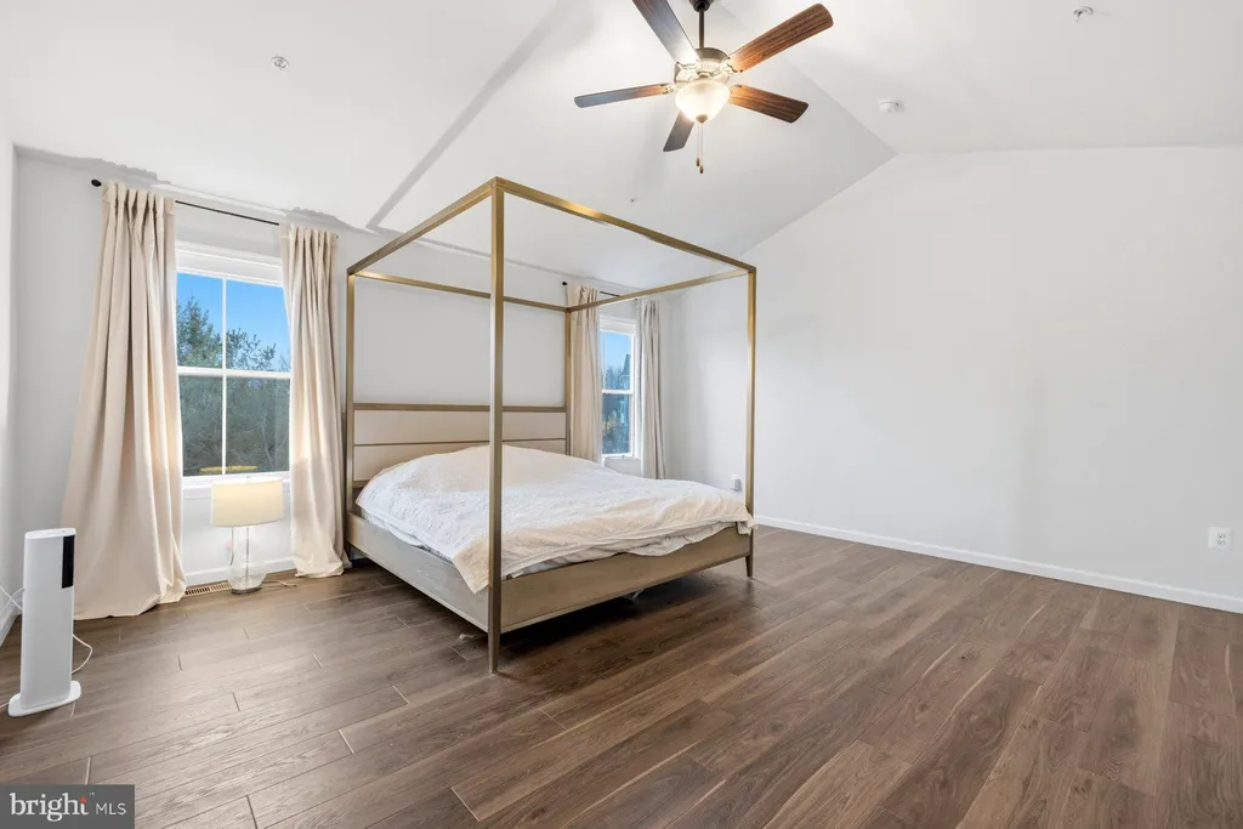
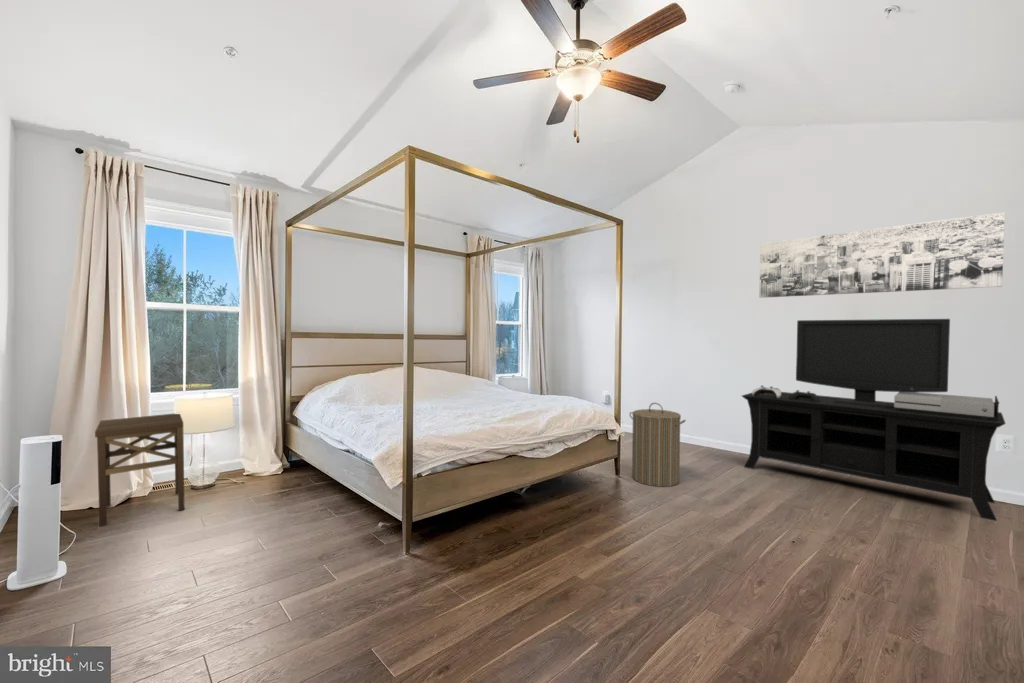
+ wall art (863, 261)
+ laundry hamper (655, 440)
+ side table (142, 464)
+ media console (857, 402)
